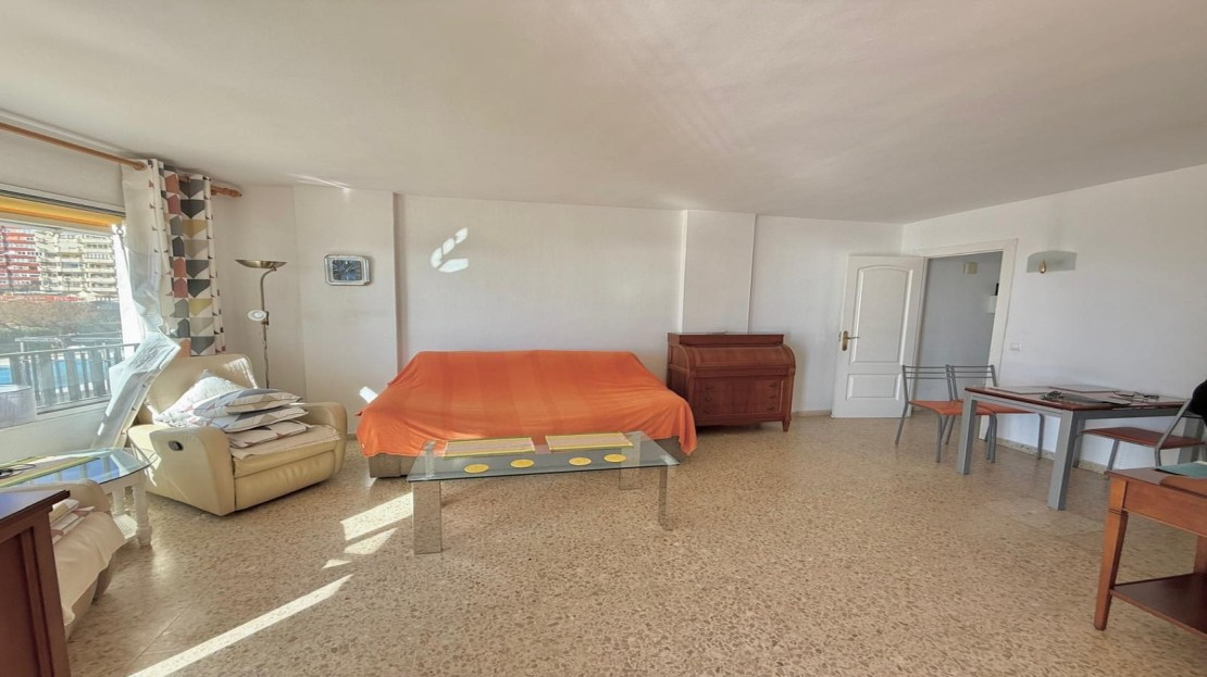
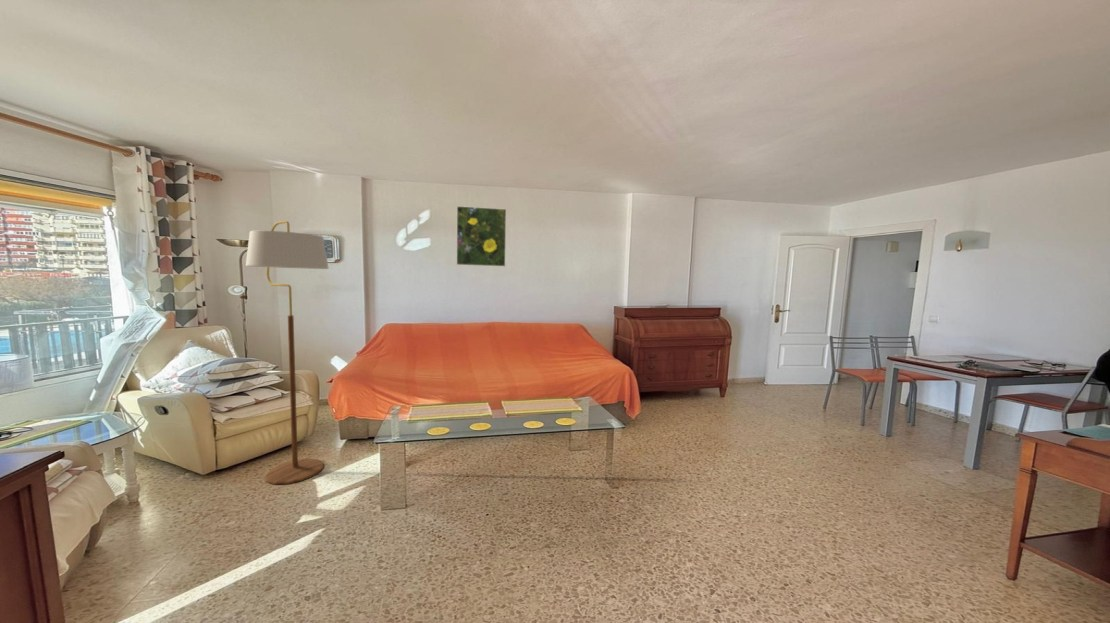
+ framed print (481, 236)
+ floor lamp (289, 349)
